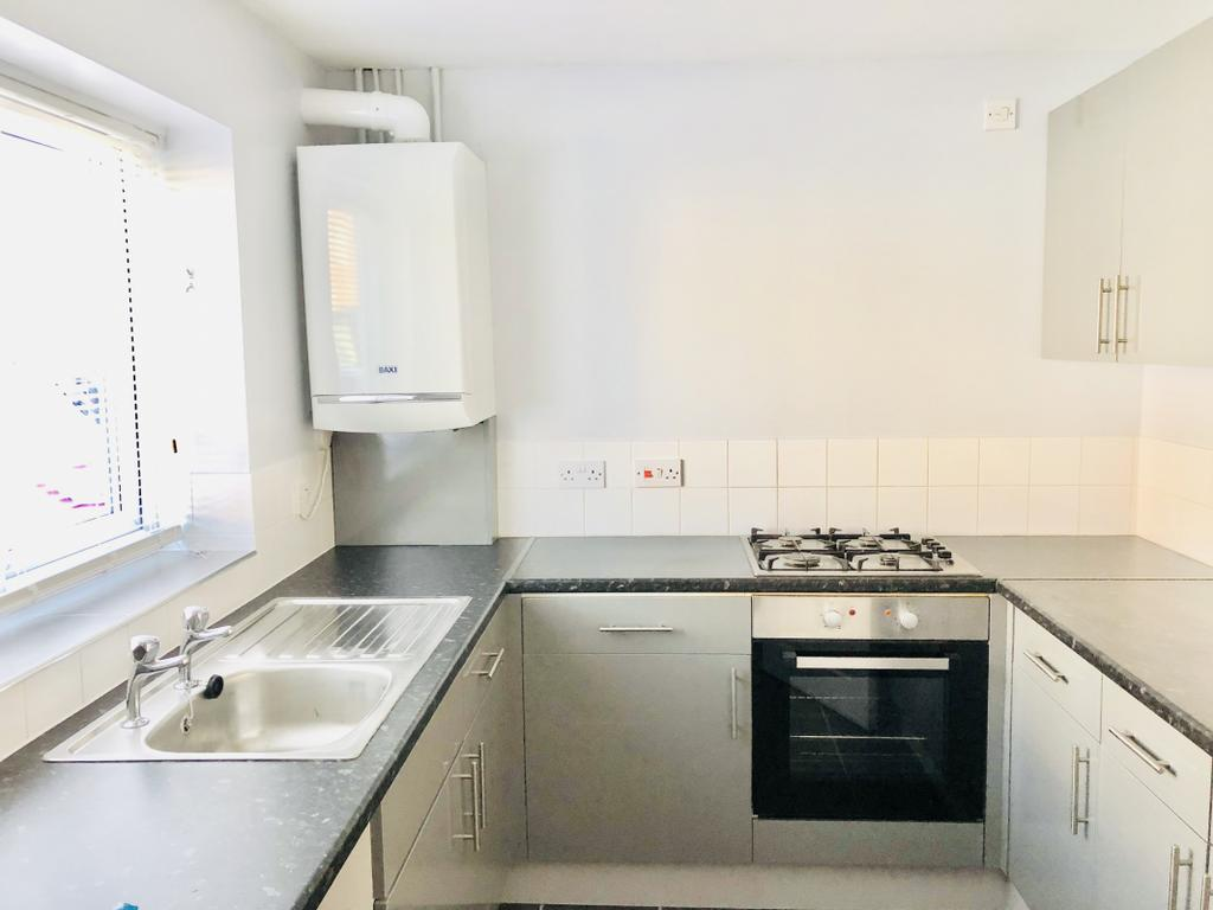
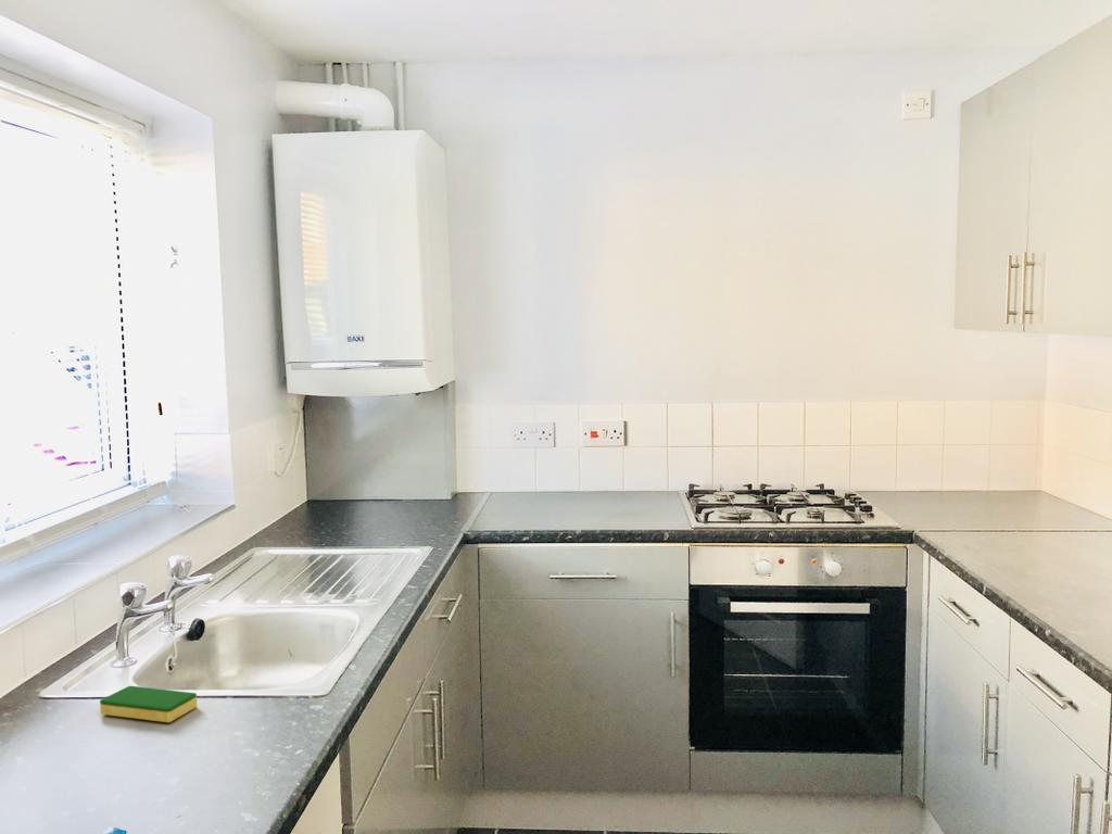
+ dish sponge (149, 703)
